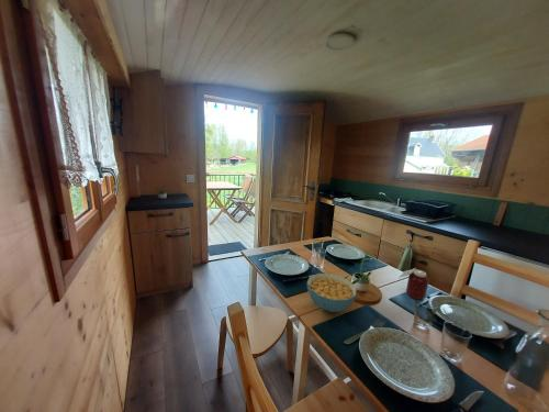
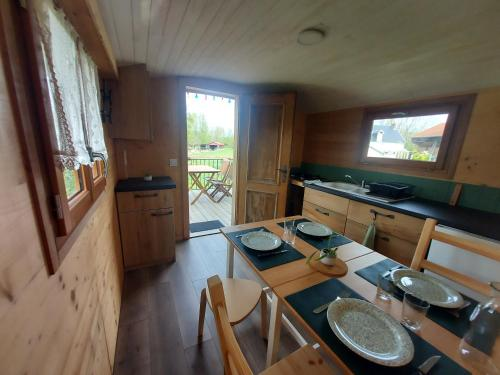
- cereal bowl (329, 296)
- jar (413, 281)
